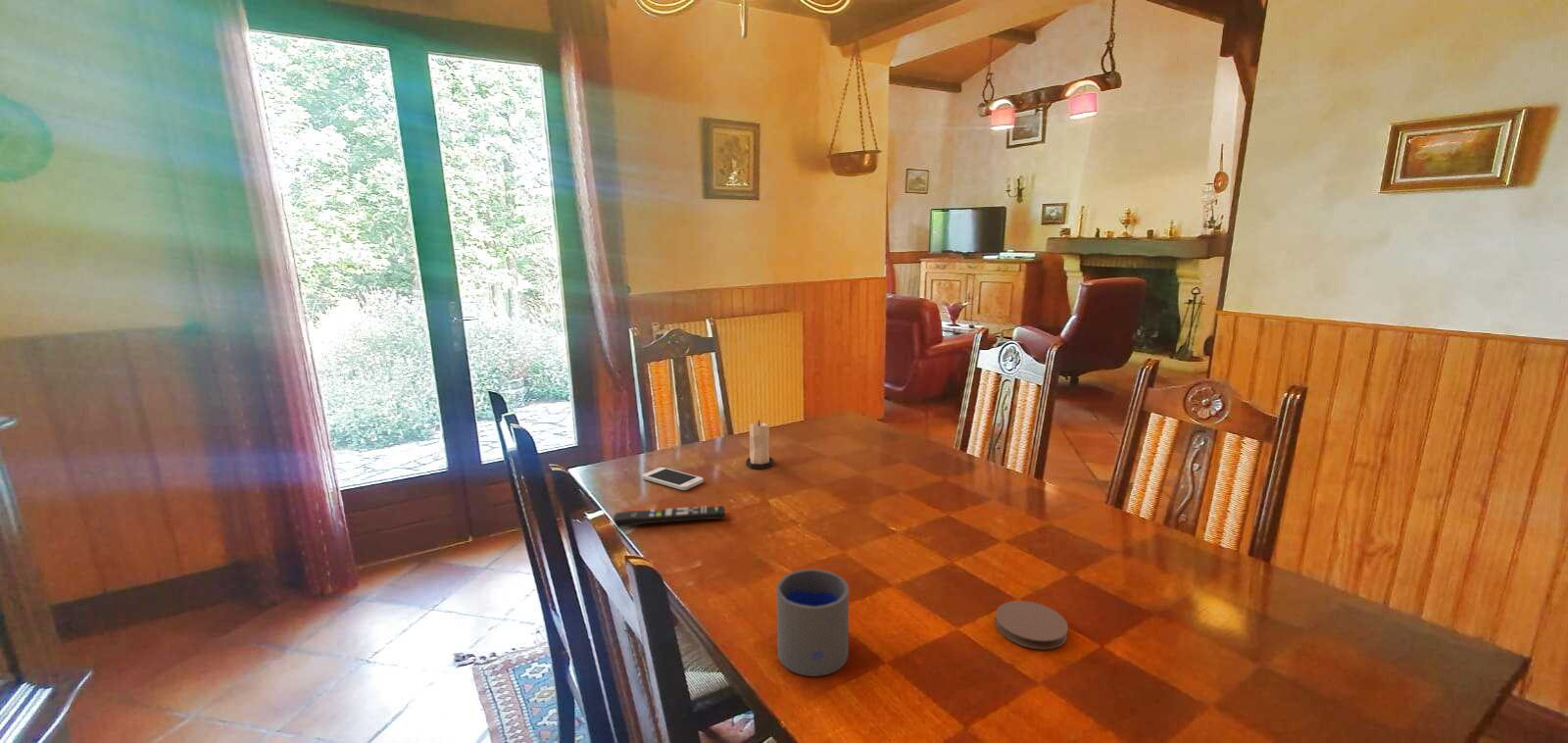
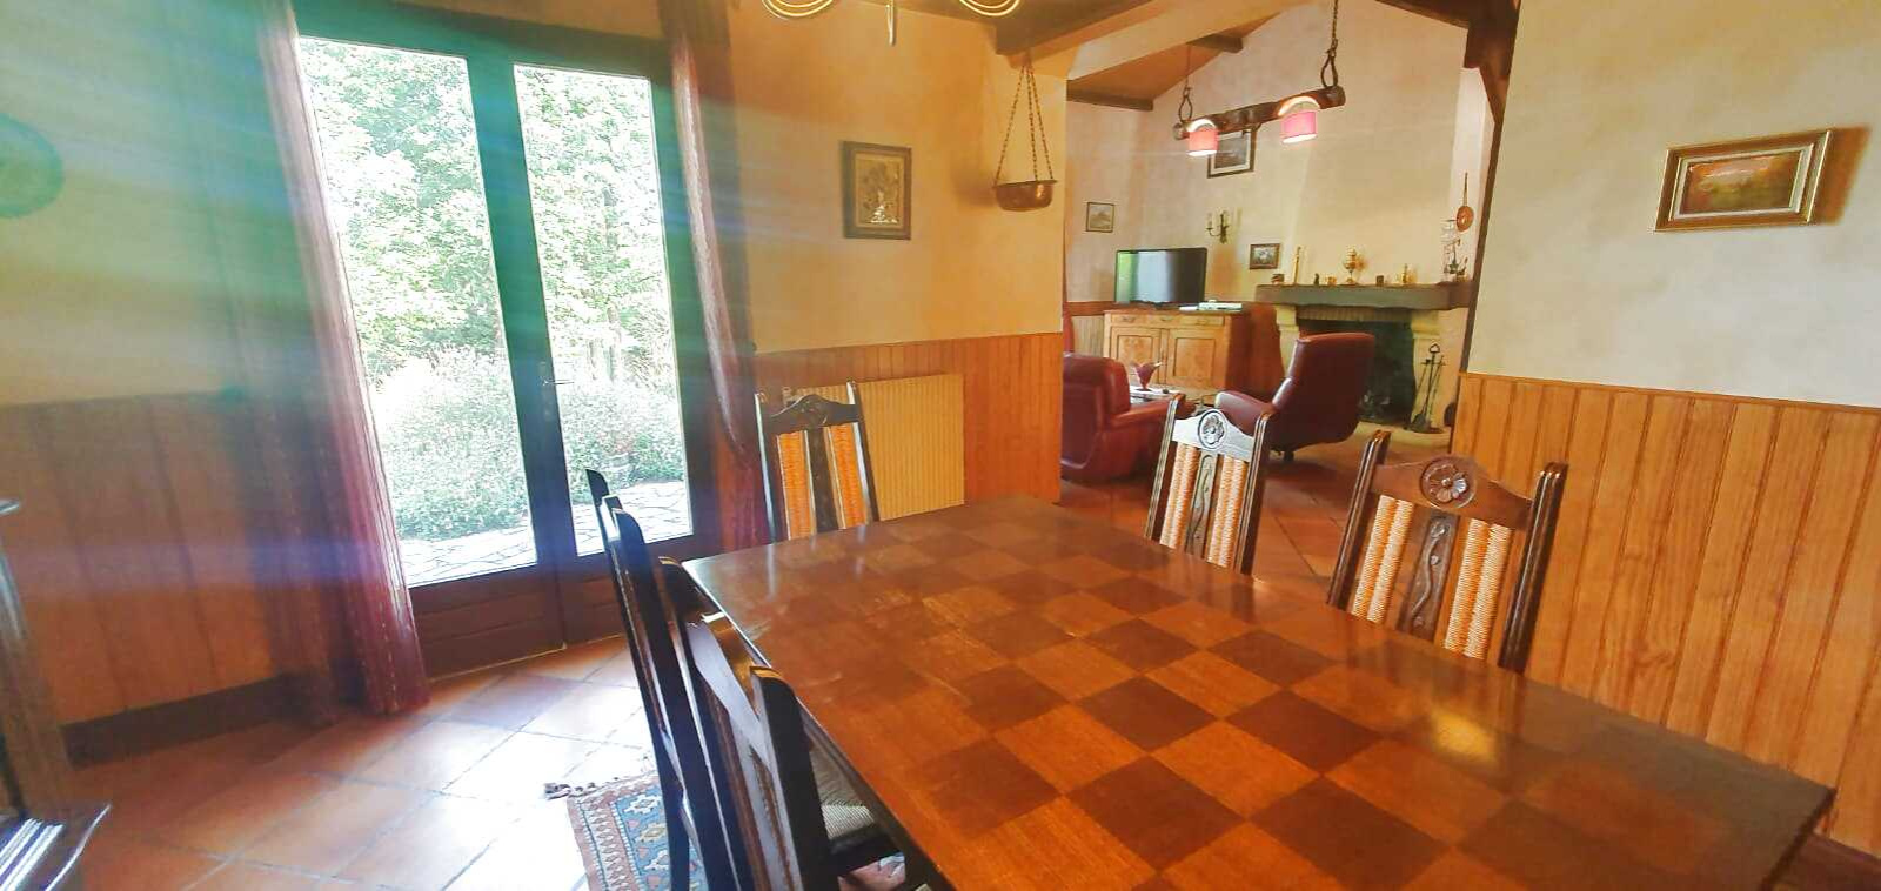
- remote control (669, 516)
- smartphone (672, 477)
- cup (812, 619)
- candle (759, 441)
- coaster (1030, 623)
